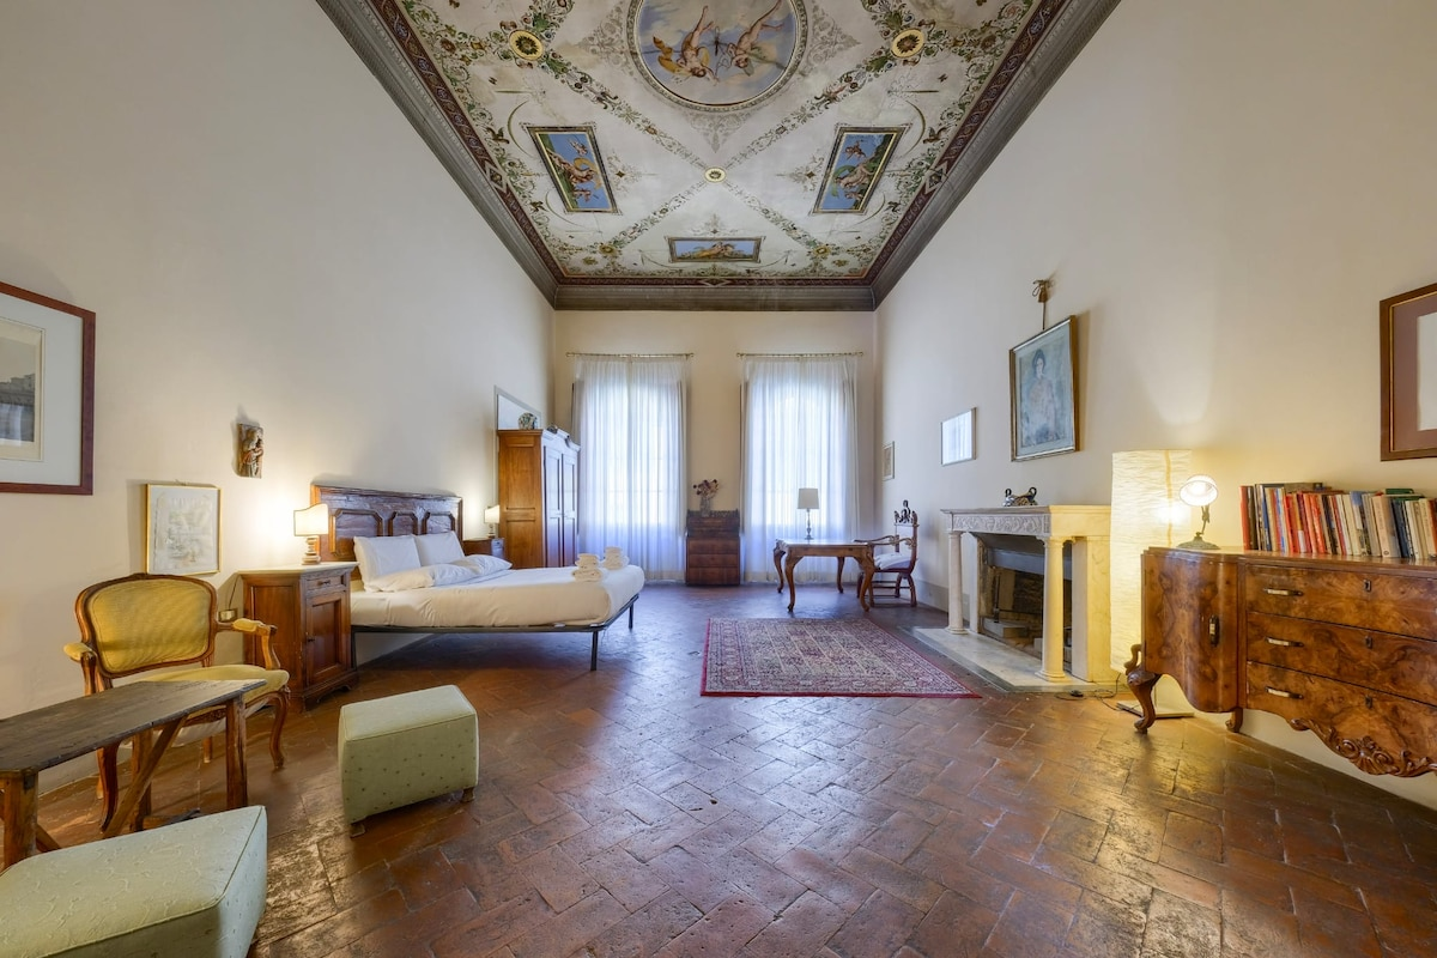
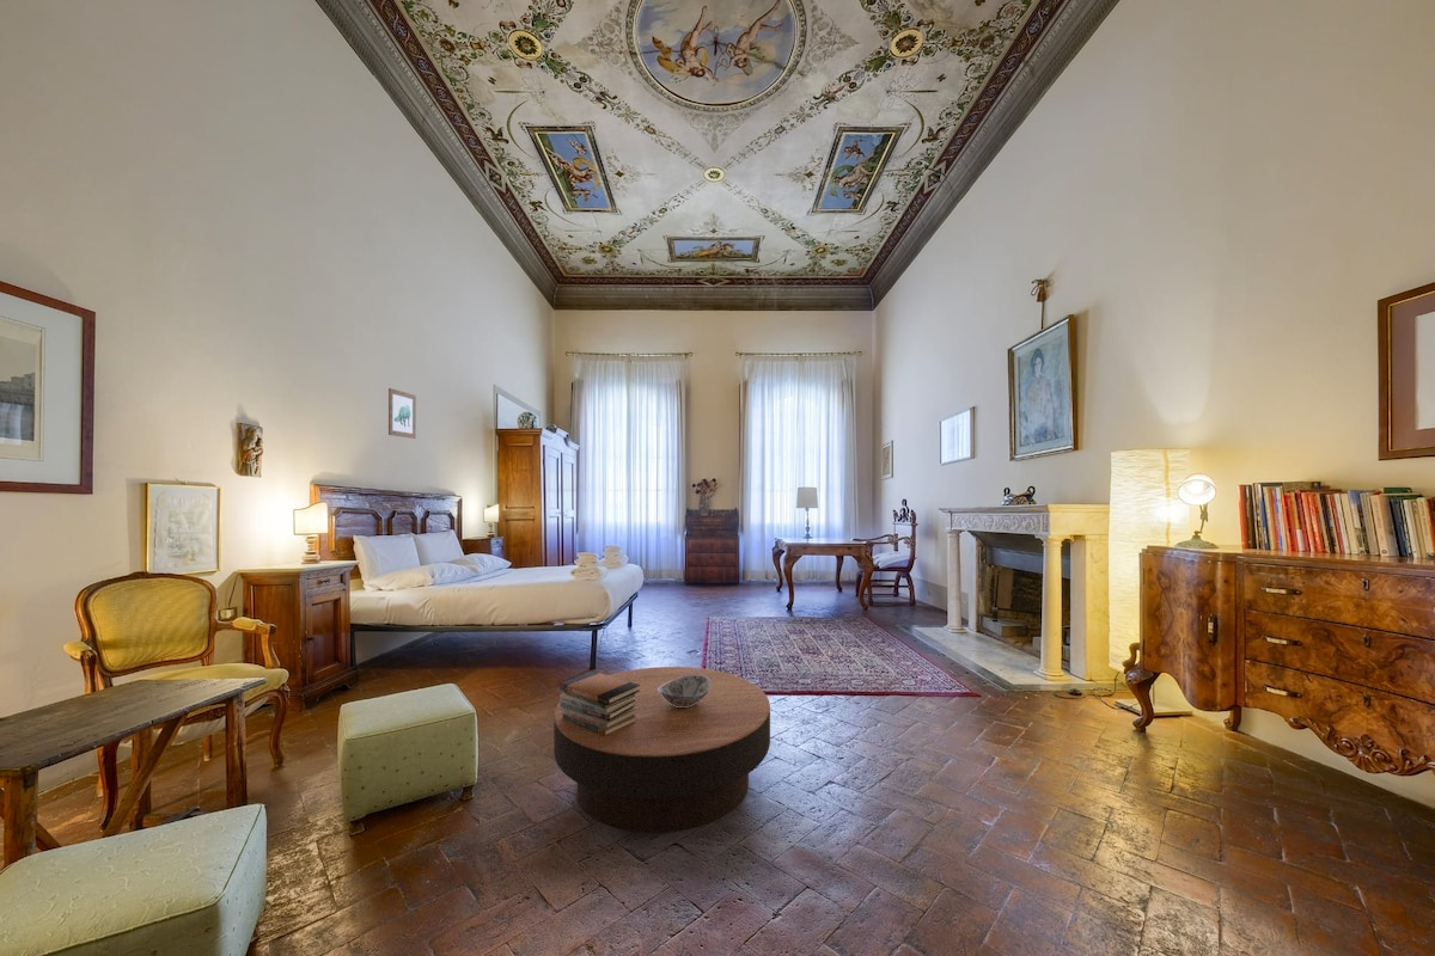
+ coffee table (664, 741)
+ book stack (598, 700)
+ wall art (402, 413)
+ decorative bowl (684, 693)
